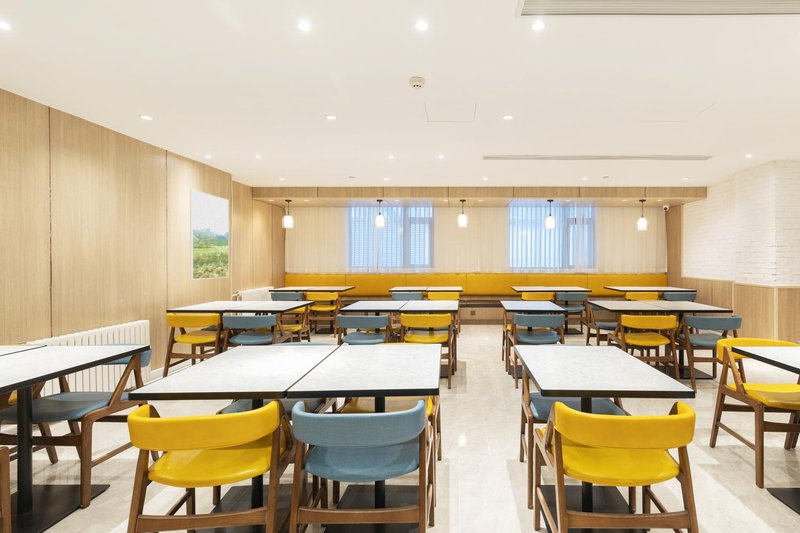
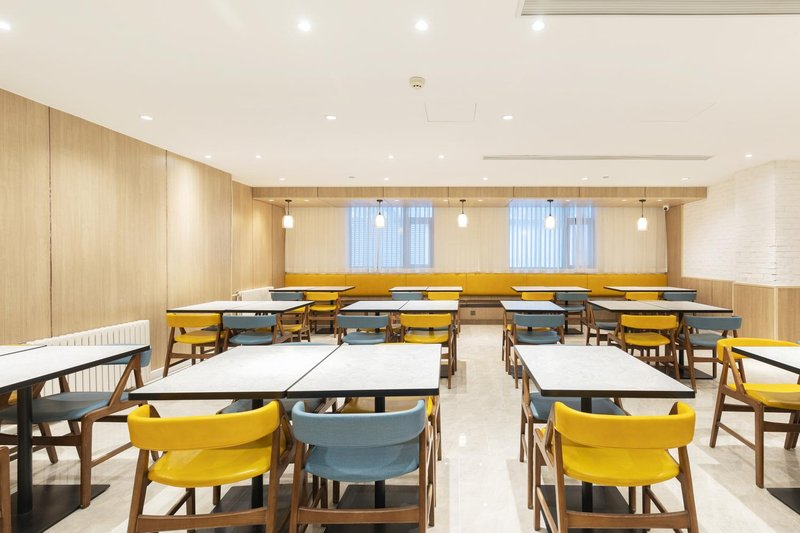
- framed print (211, 236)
